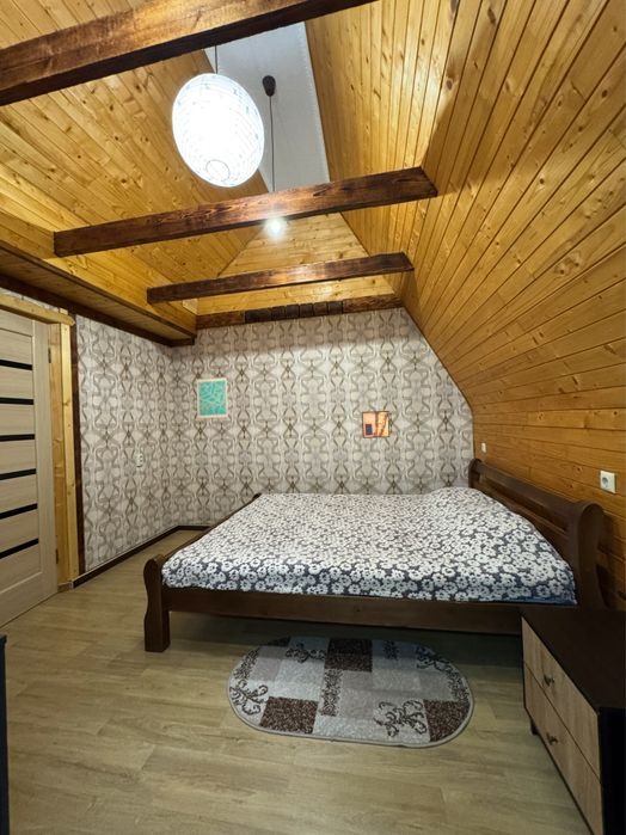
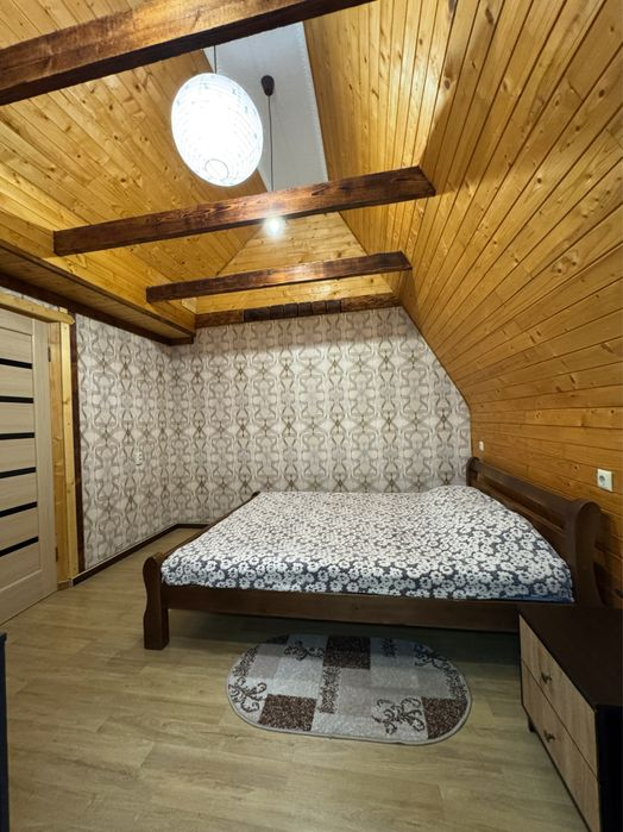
- wall art (375, 424)
- wall art (211, 398)
